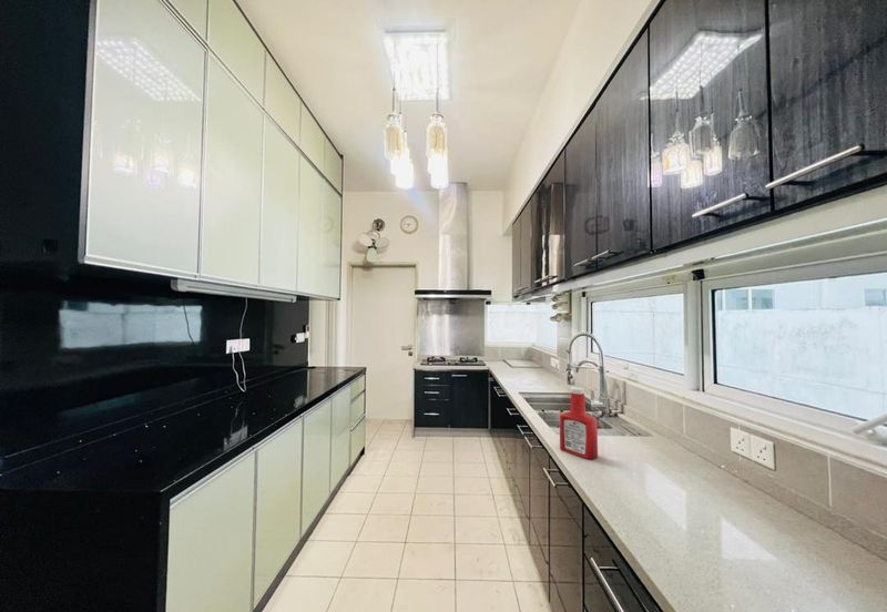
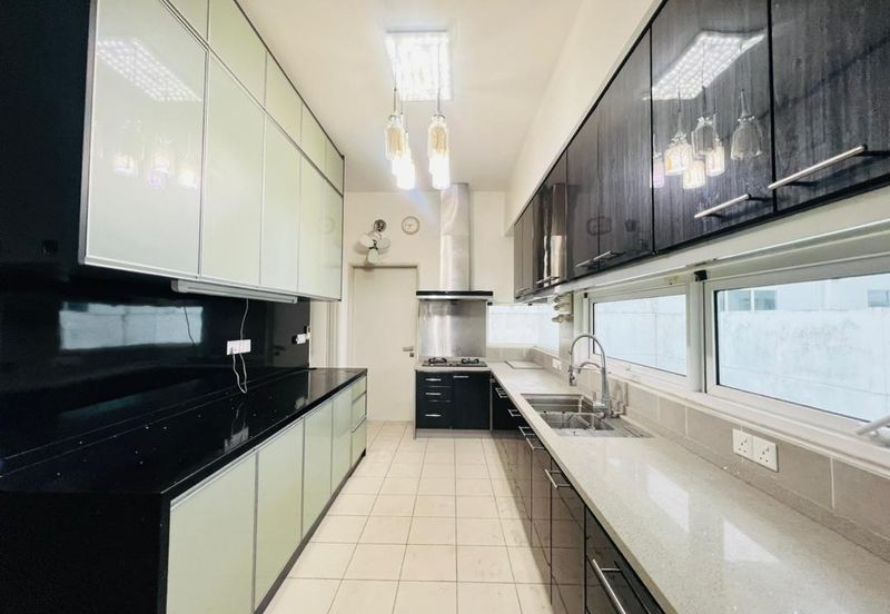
- soap bottle (578, 420)
